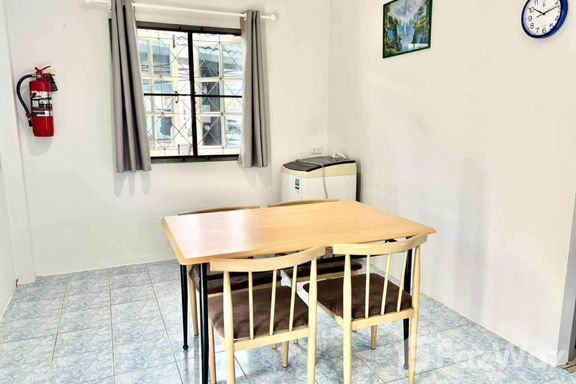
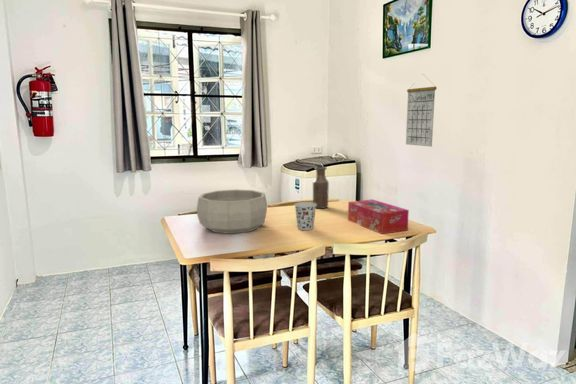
+ calendar (420, 110)
+ tissue box (376, 215)
+ bottle (320, 187)
+ decorative bowl (232, 211)
+ cup (305, 216)
